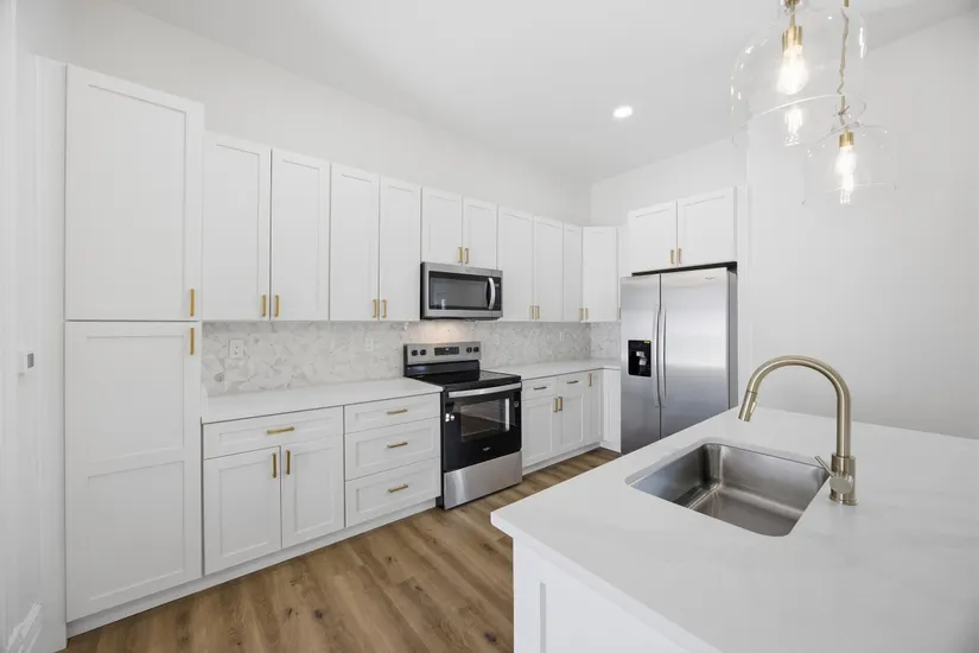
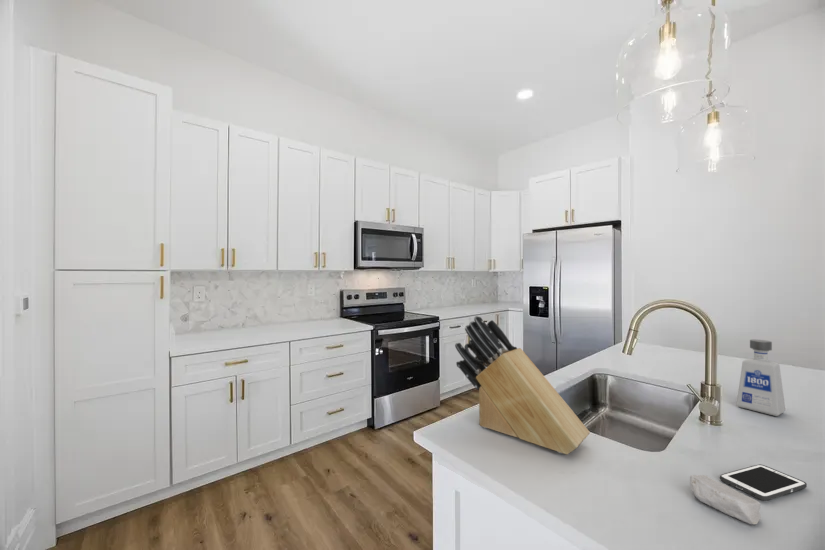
+ soap bar (723, 495)
+ knife block (515, 374)
+ cell phone (762, 481)
+ soap dispenser (760, 375)
